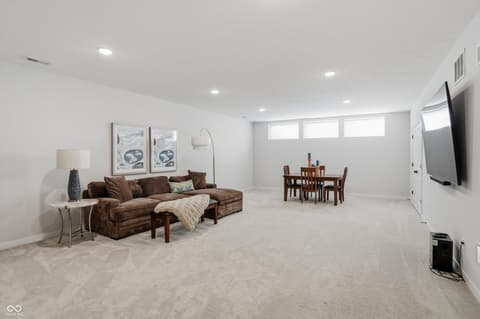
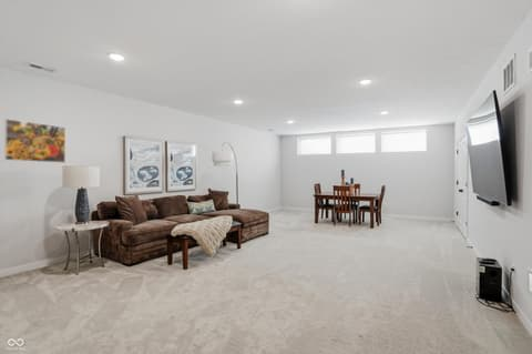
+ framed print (37, 142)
